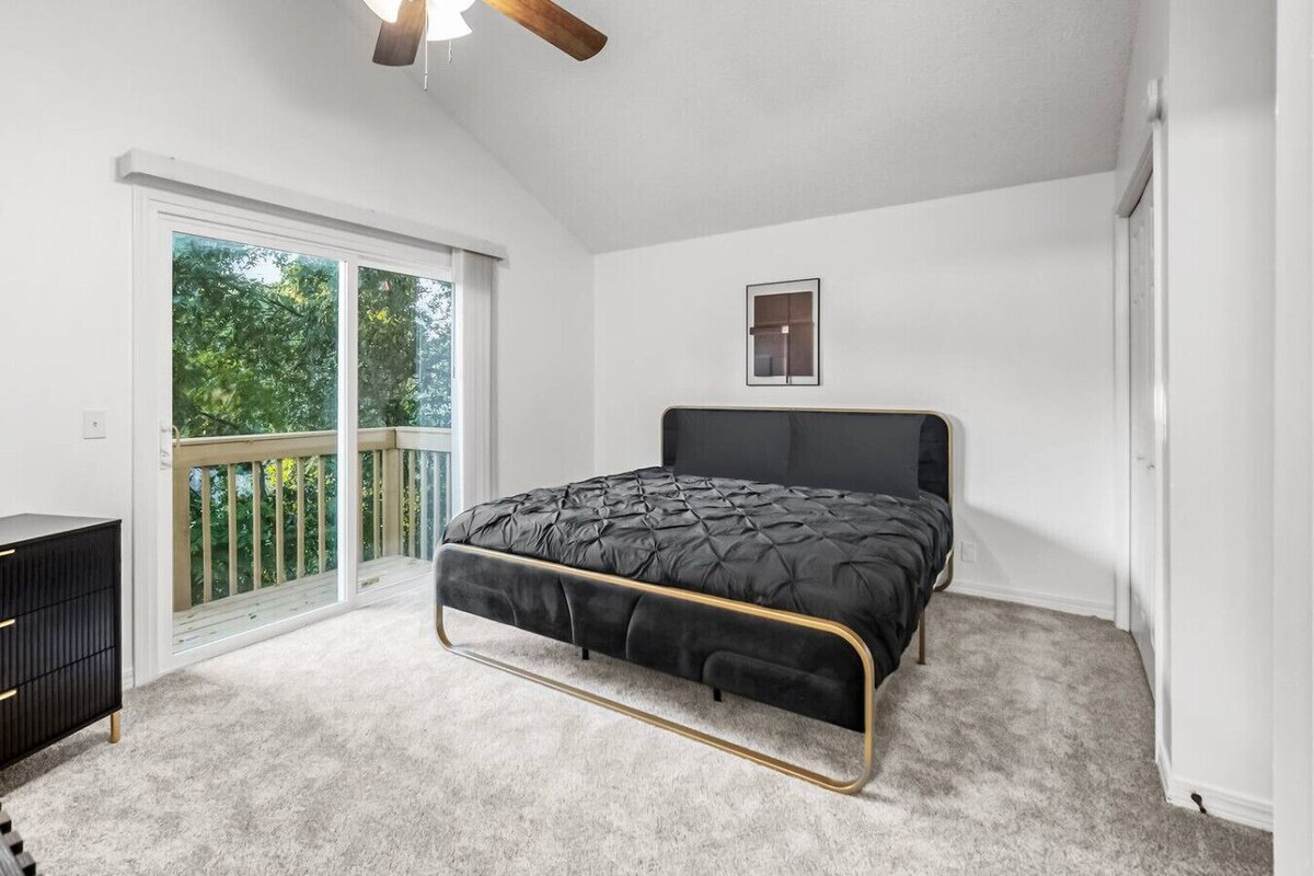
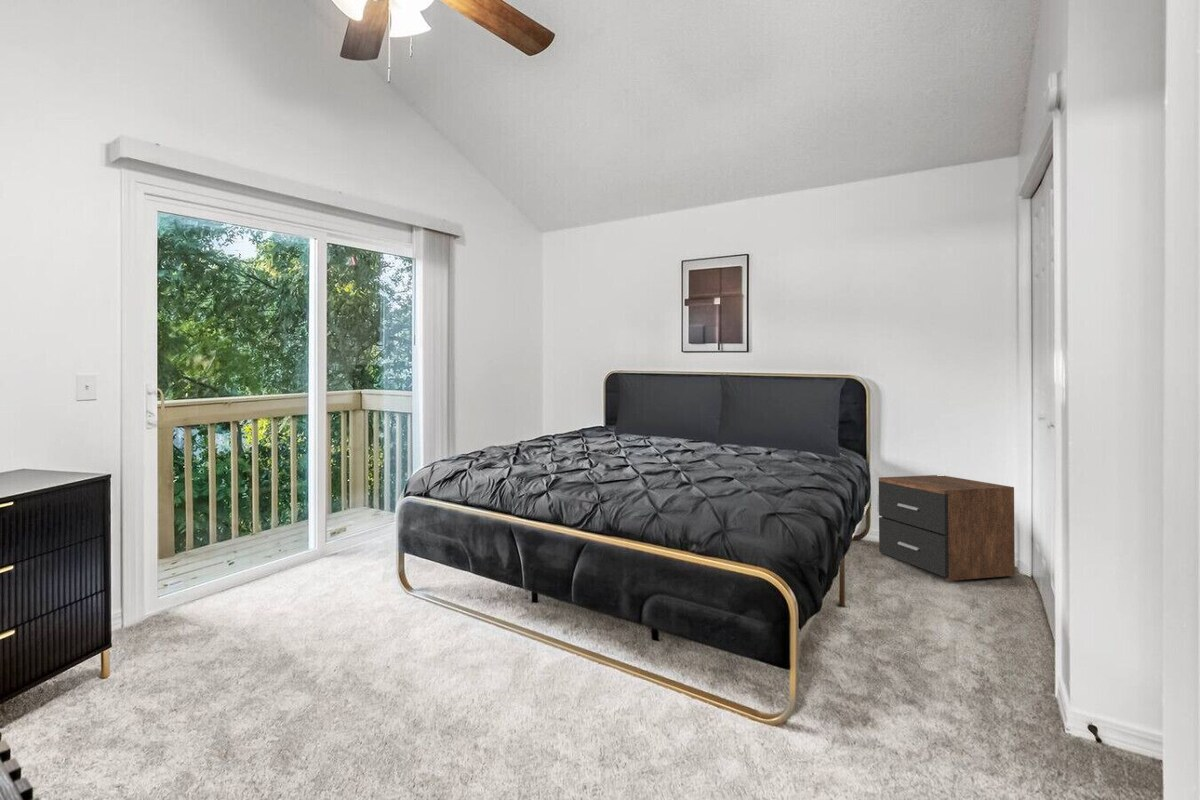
+ nightstand (942, 523)
